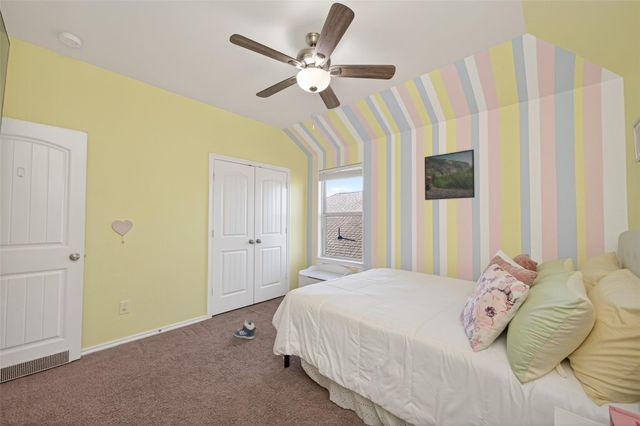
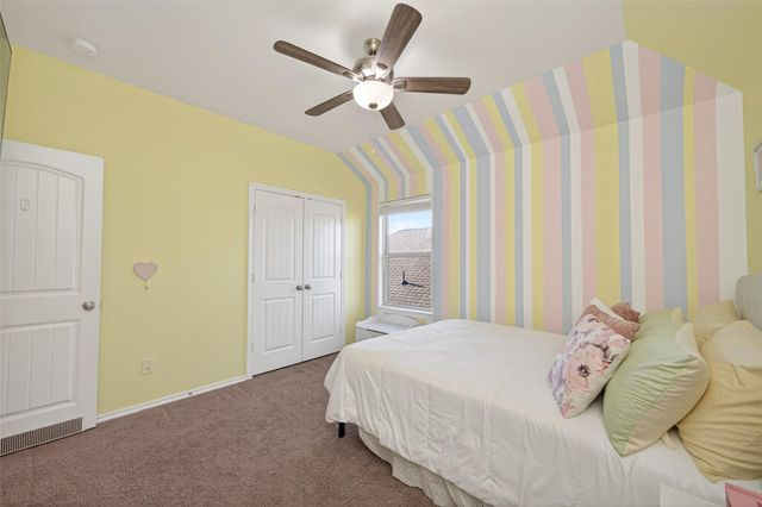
- sneaker (244, 327)
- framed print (448, 176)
